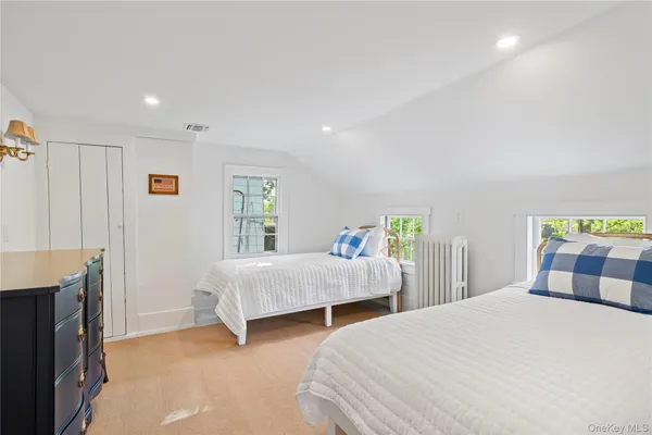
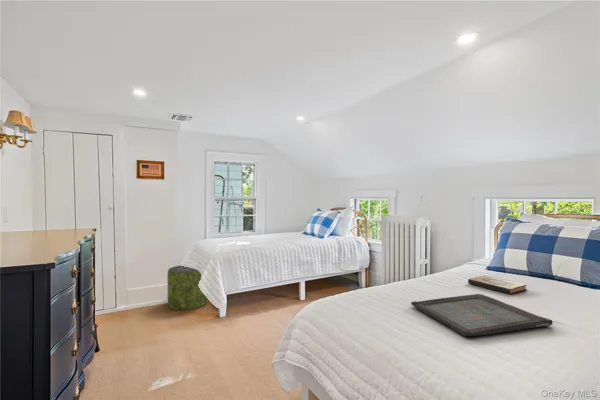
+ serving tray (474, 311)
+ hardback book (496, 284)
+ pouf (187, 286)
